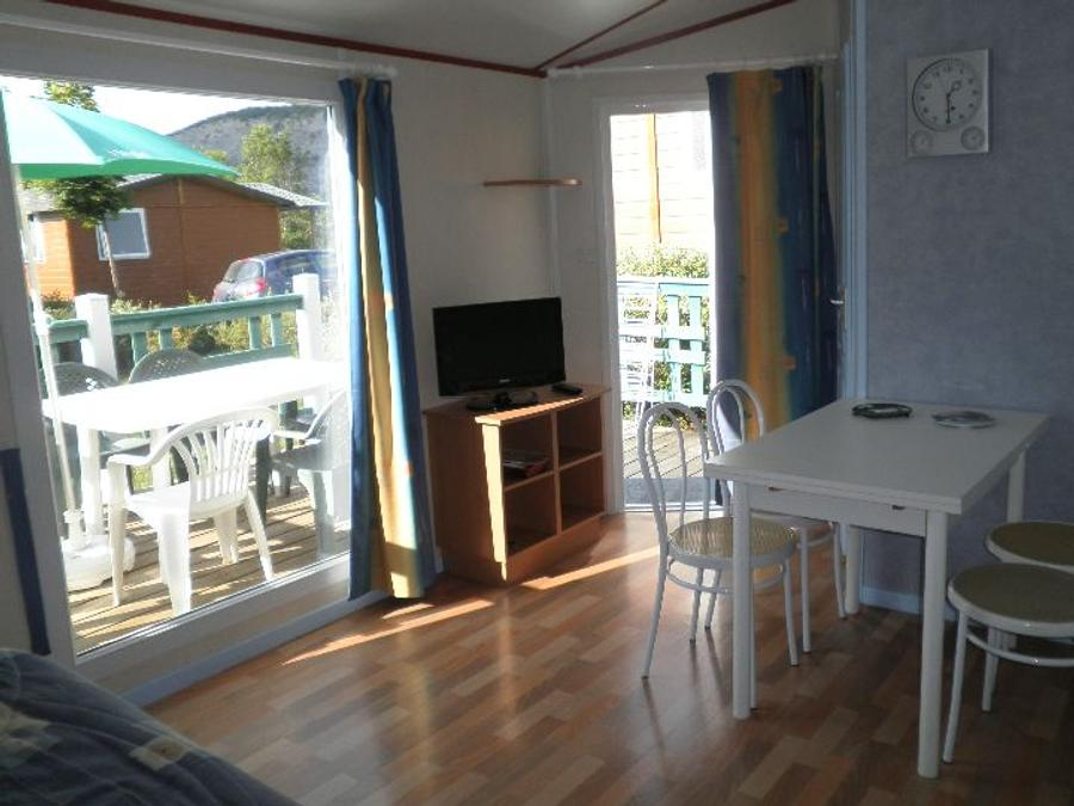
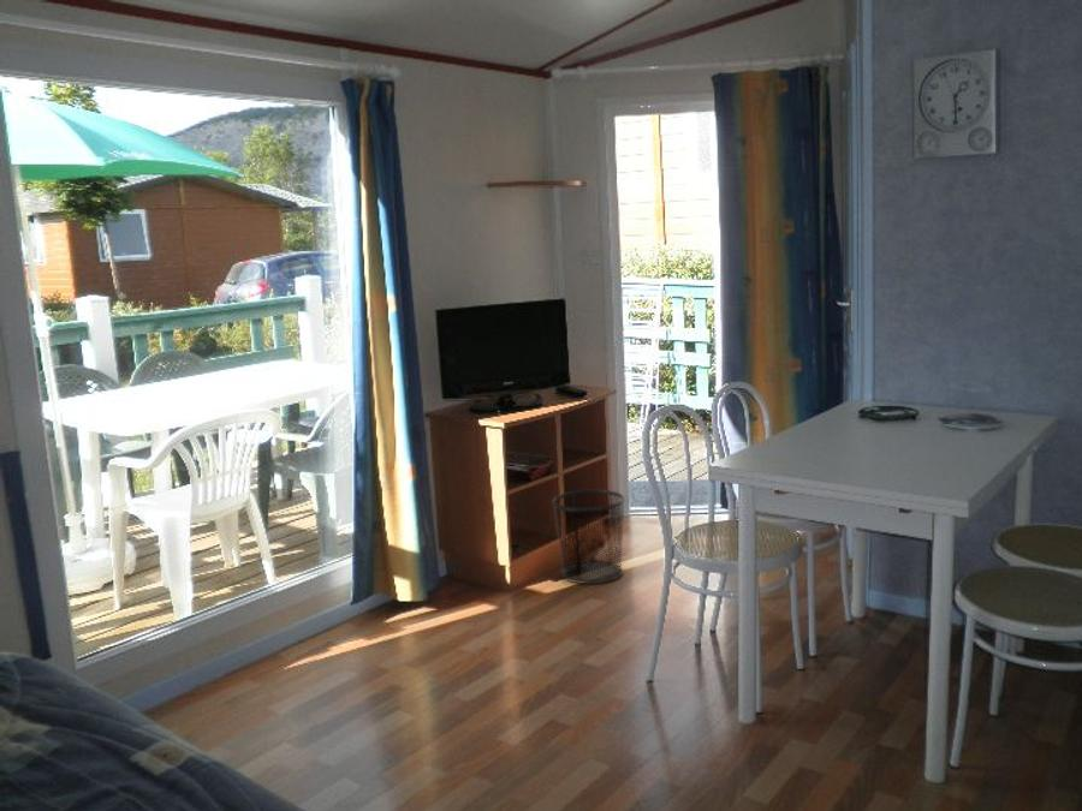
+ waste bin (590, 536)
